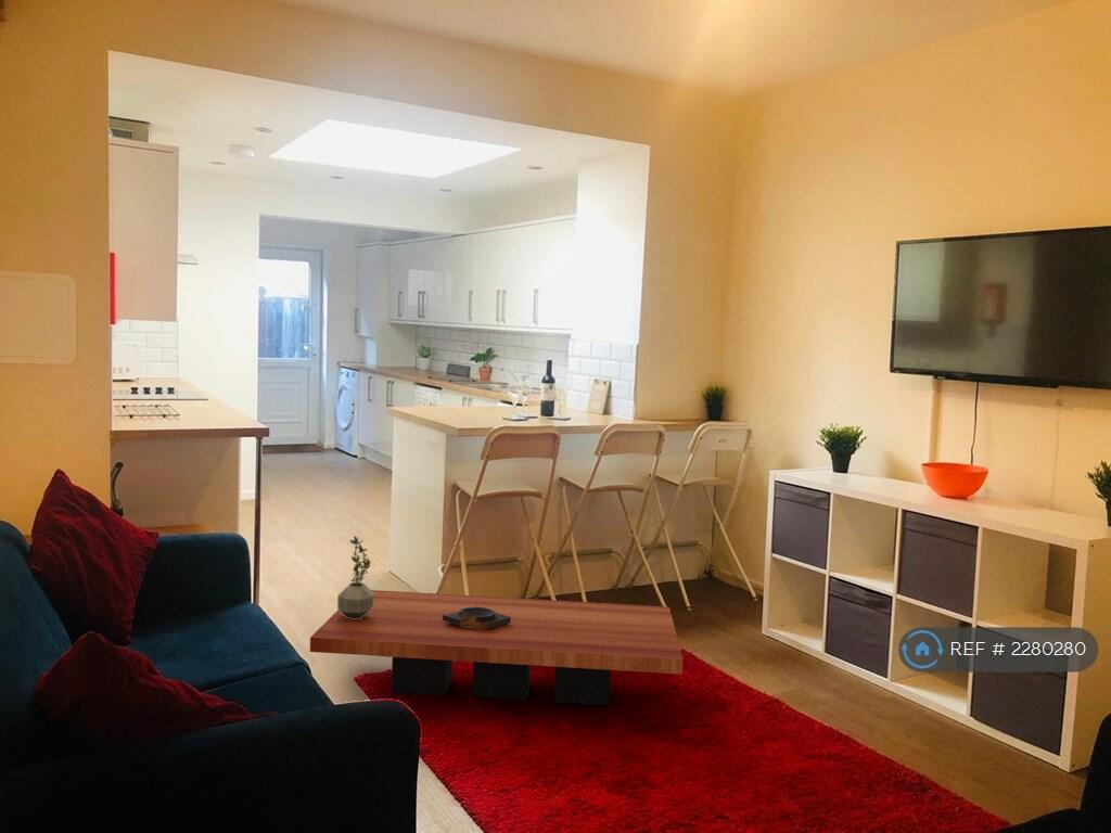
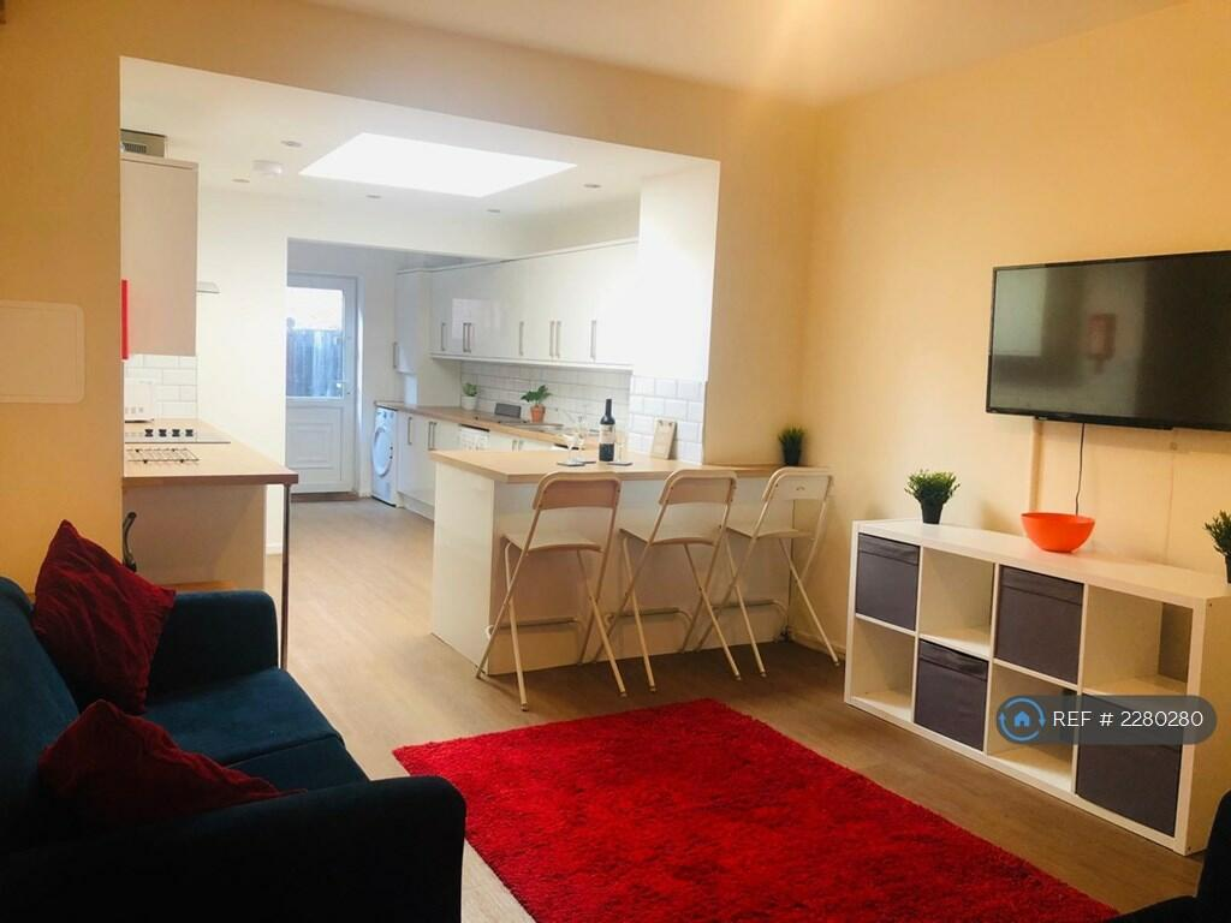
- decorative bowl (477, 615)
- coffee table (502, 655)
- potted plant (357, 576)
